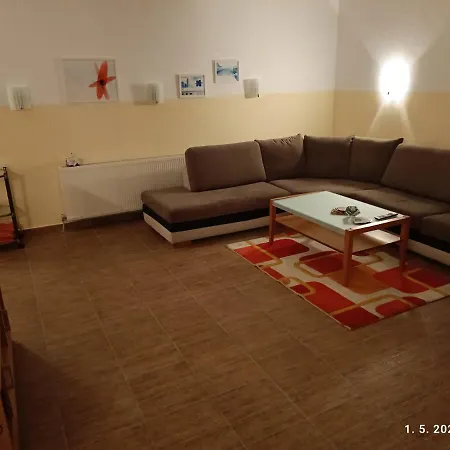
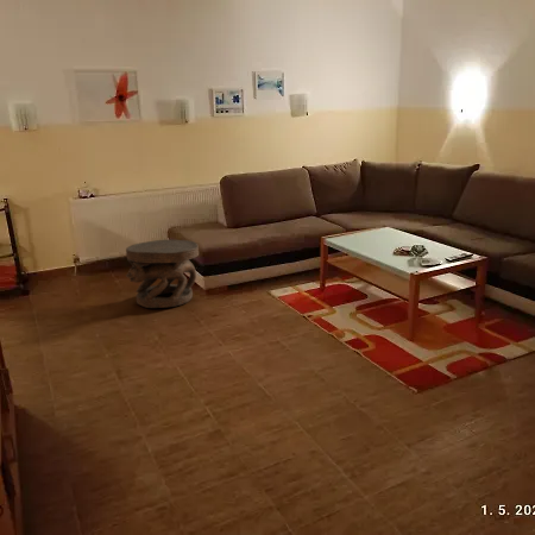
+ carved stool (163, 272)
